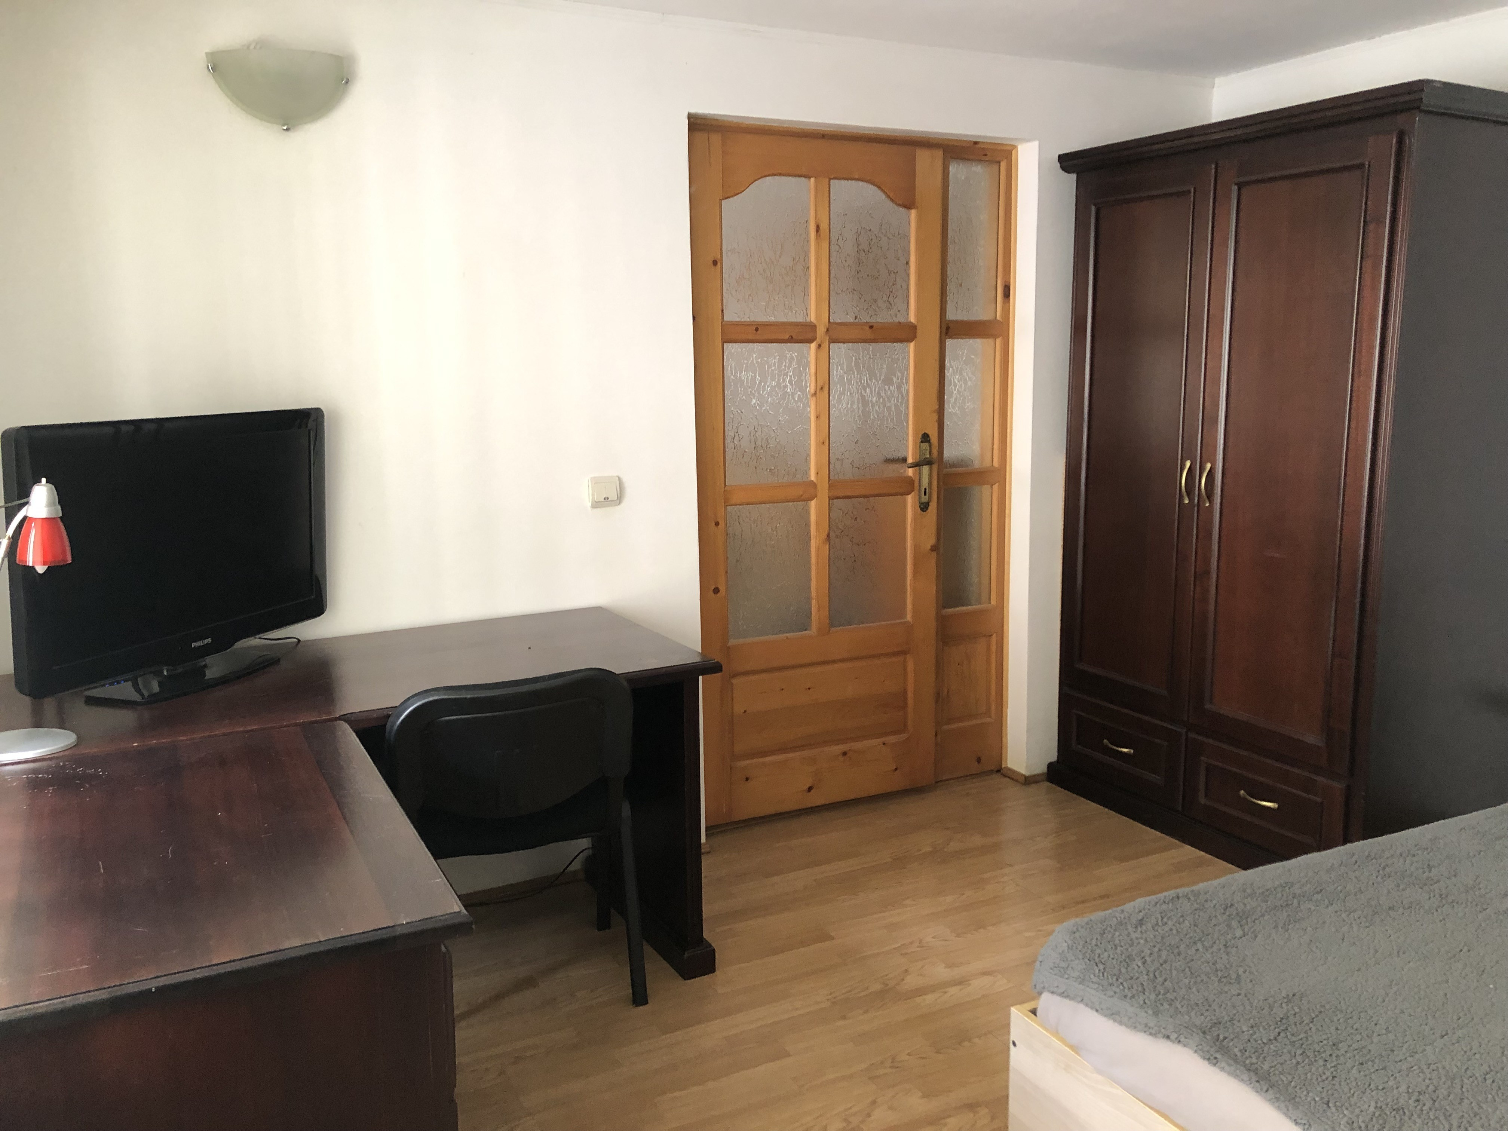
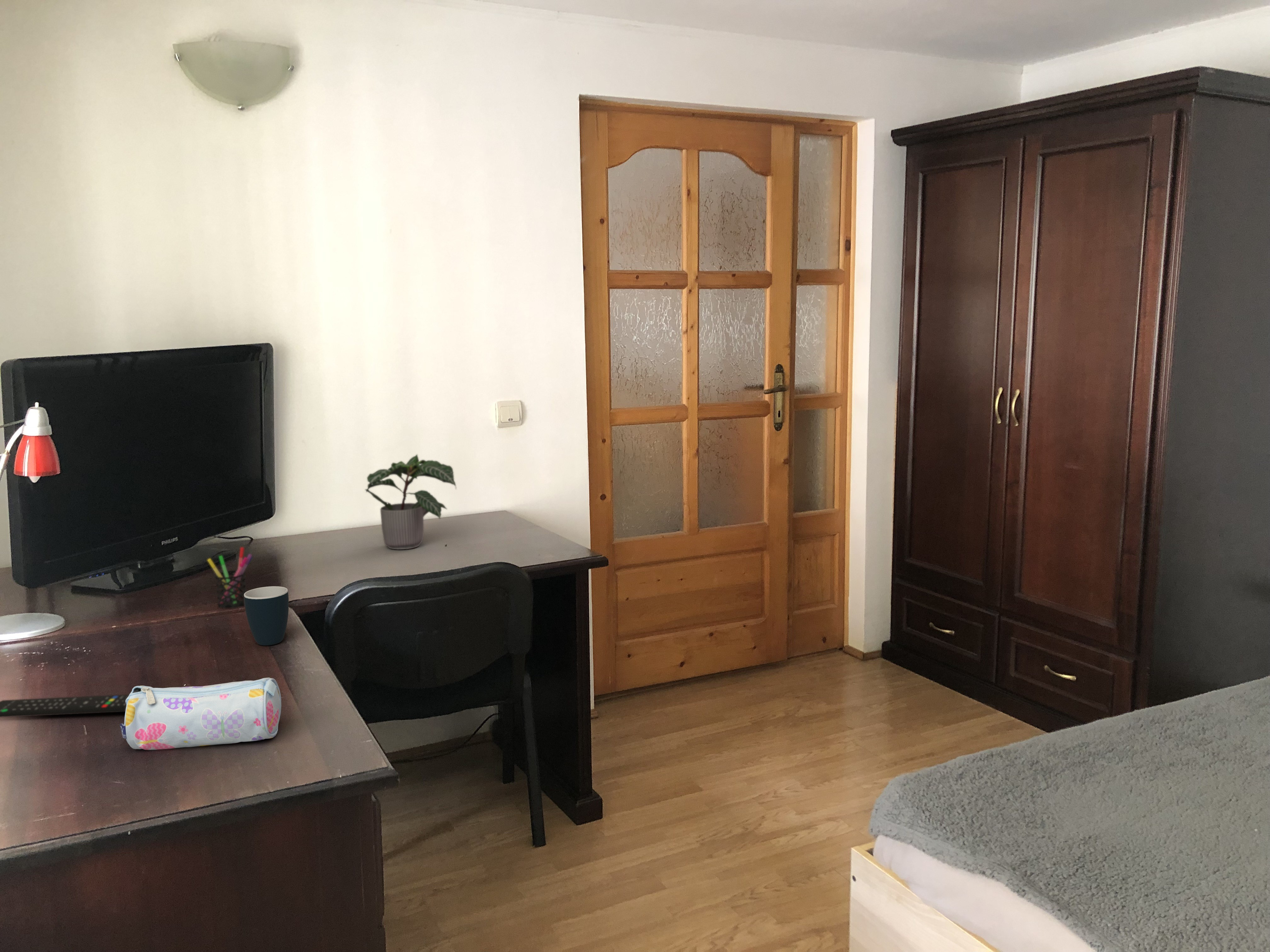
+ mug (271, 615)
+ remote control (70, 707)
+ pencil case (205, 711)
+ potted plant (412, 503)
+ pen holder (231, 577)
